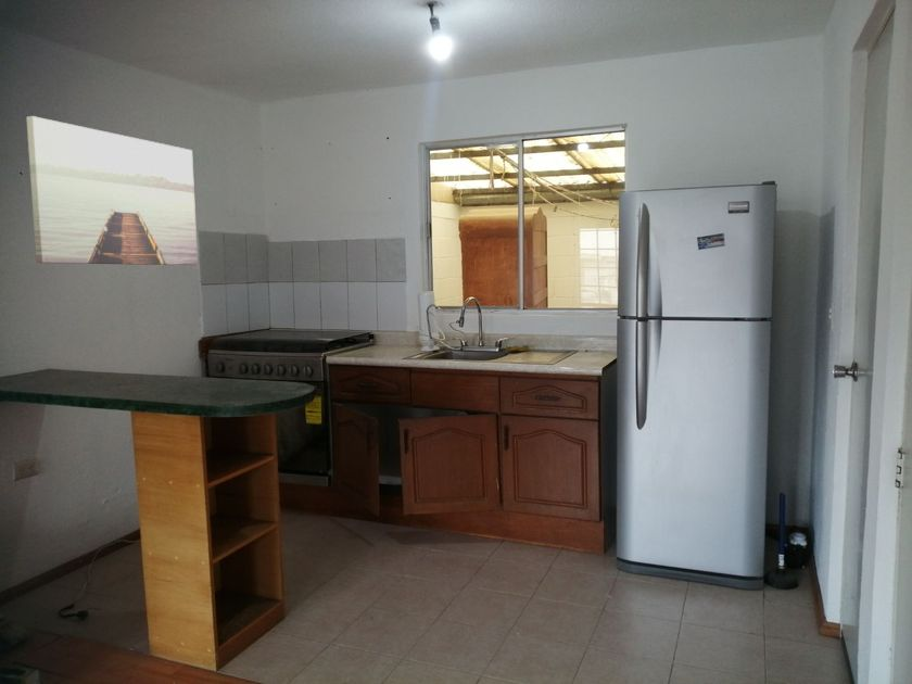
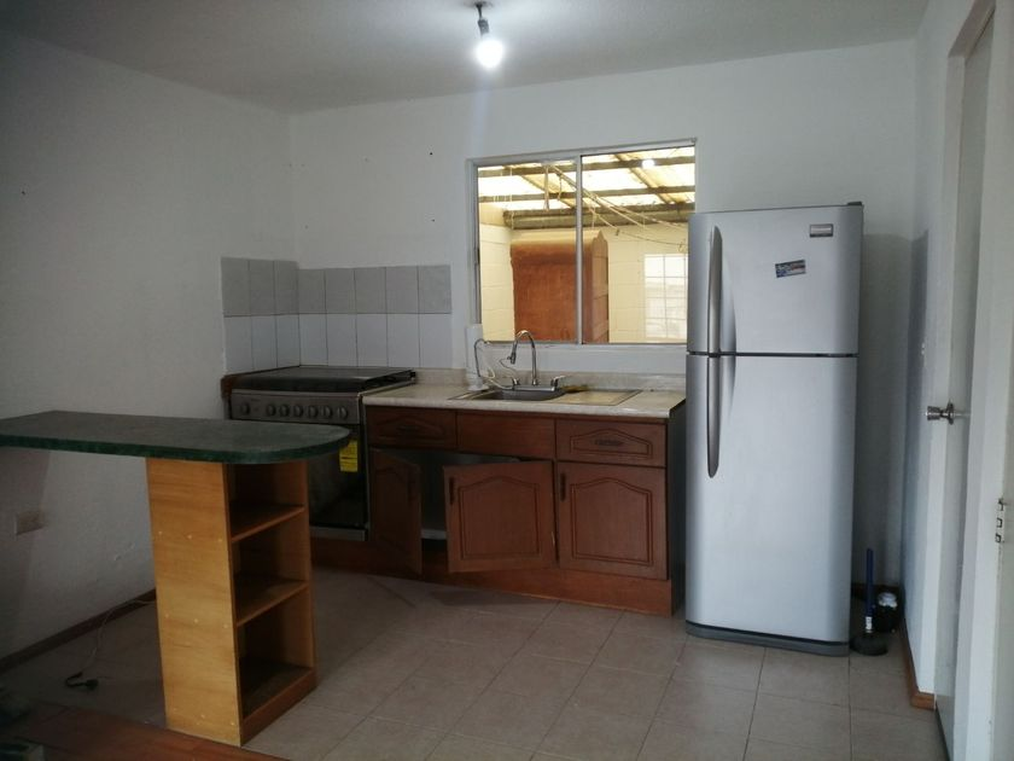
- wall art (123, 200)
